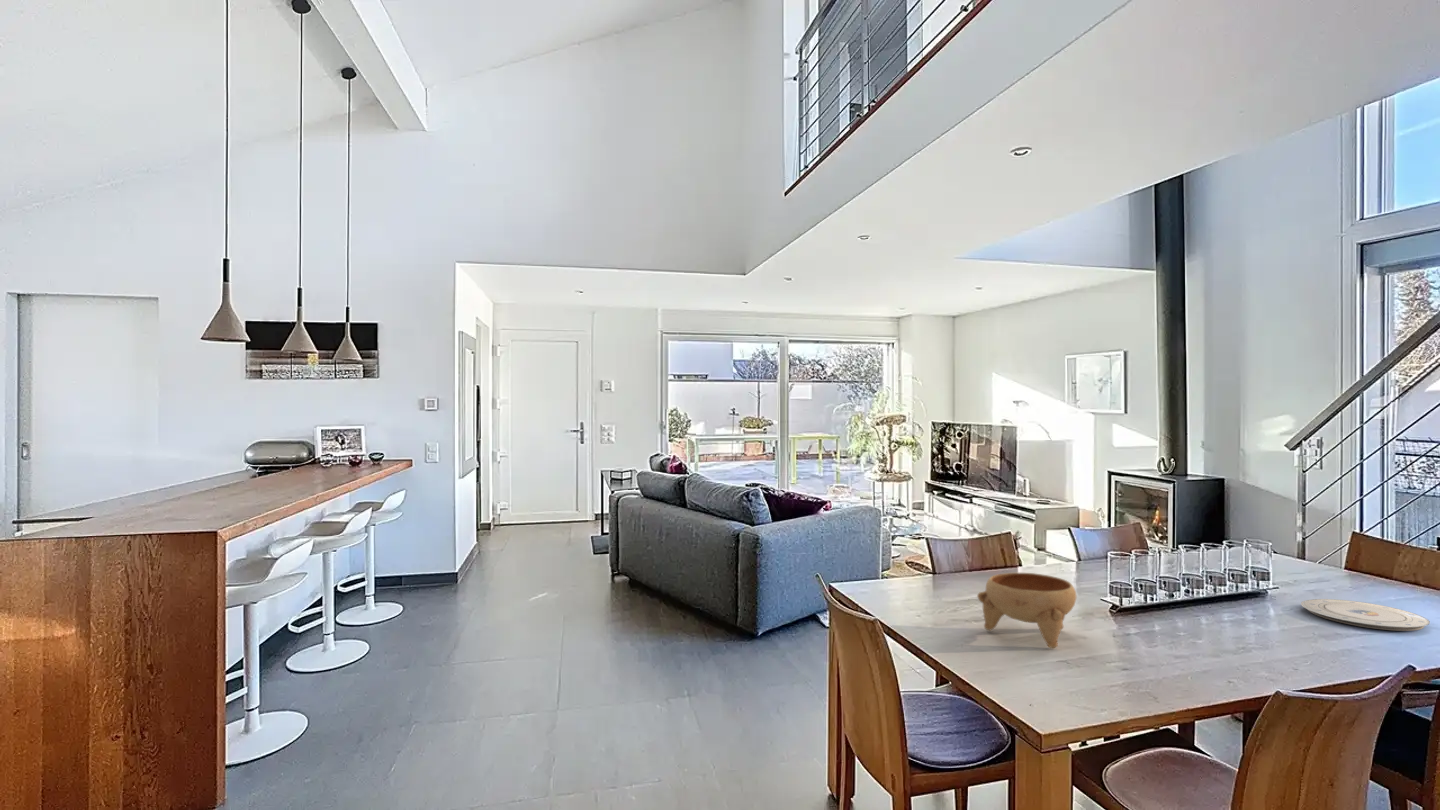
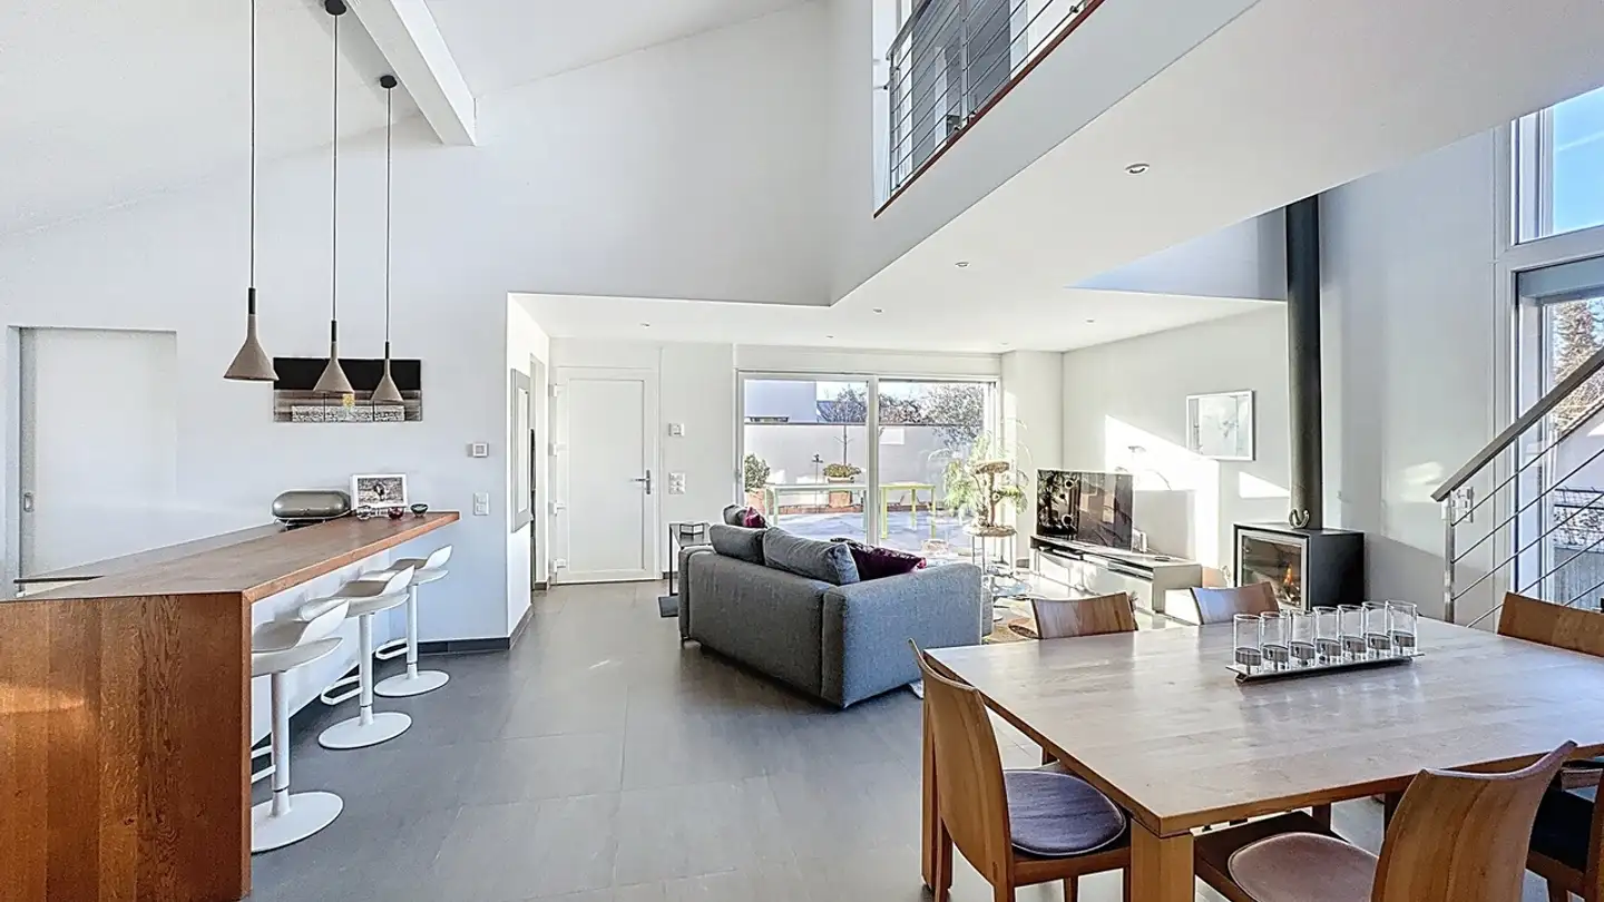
- plate (1362, 614)
- bowl (1034, 607)
